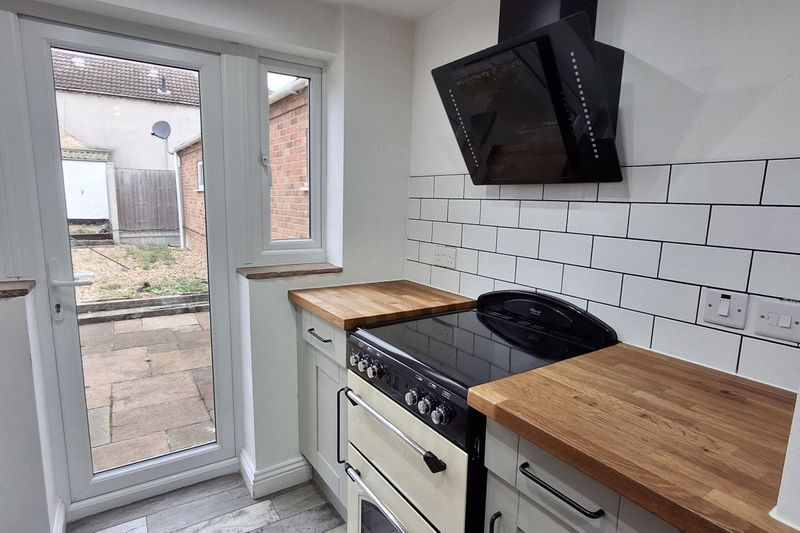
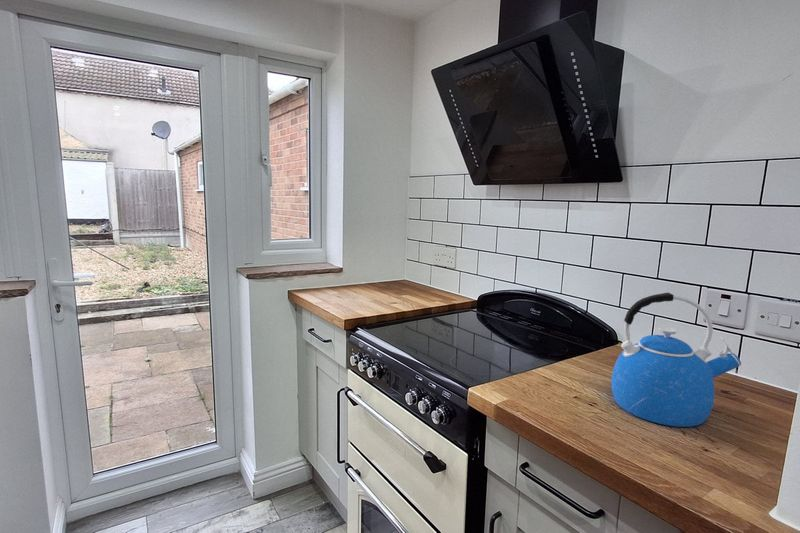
+ kettle (677, 352)
